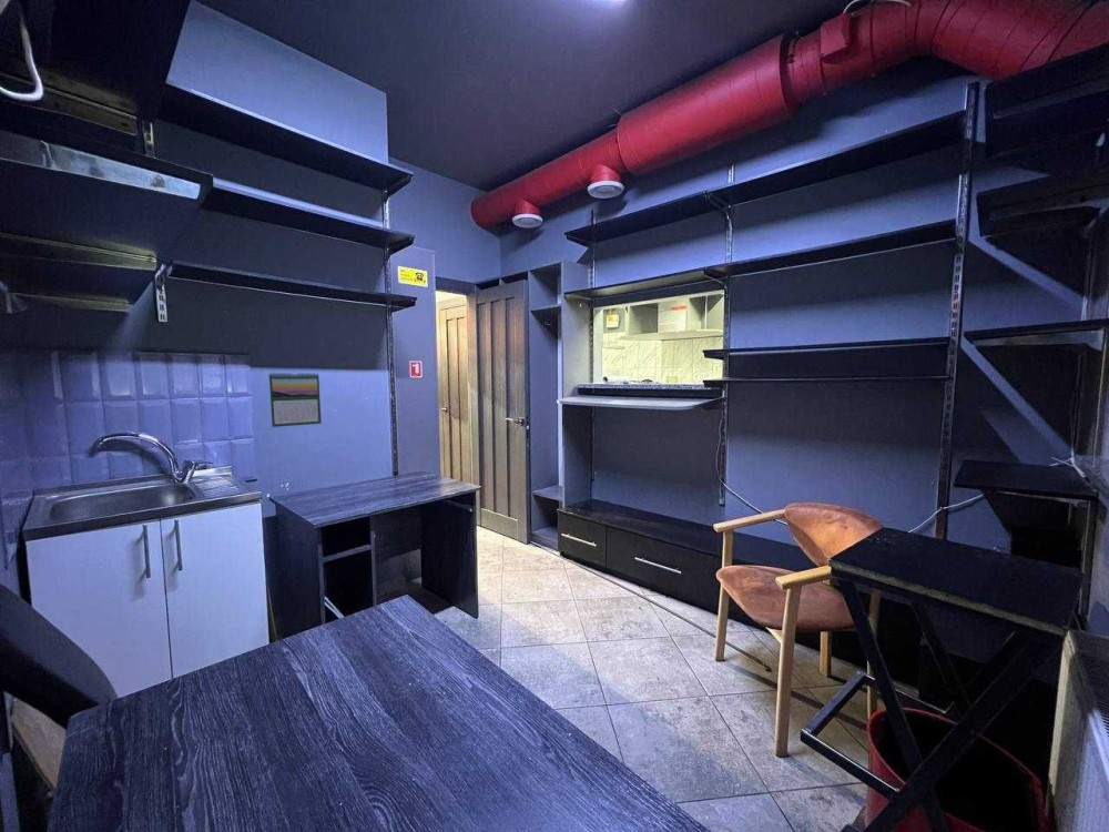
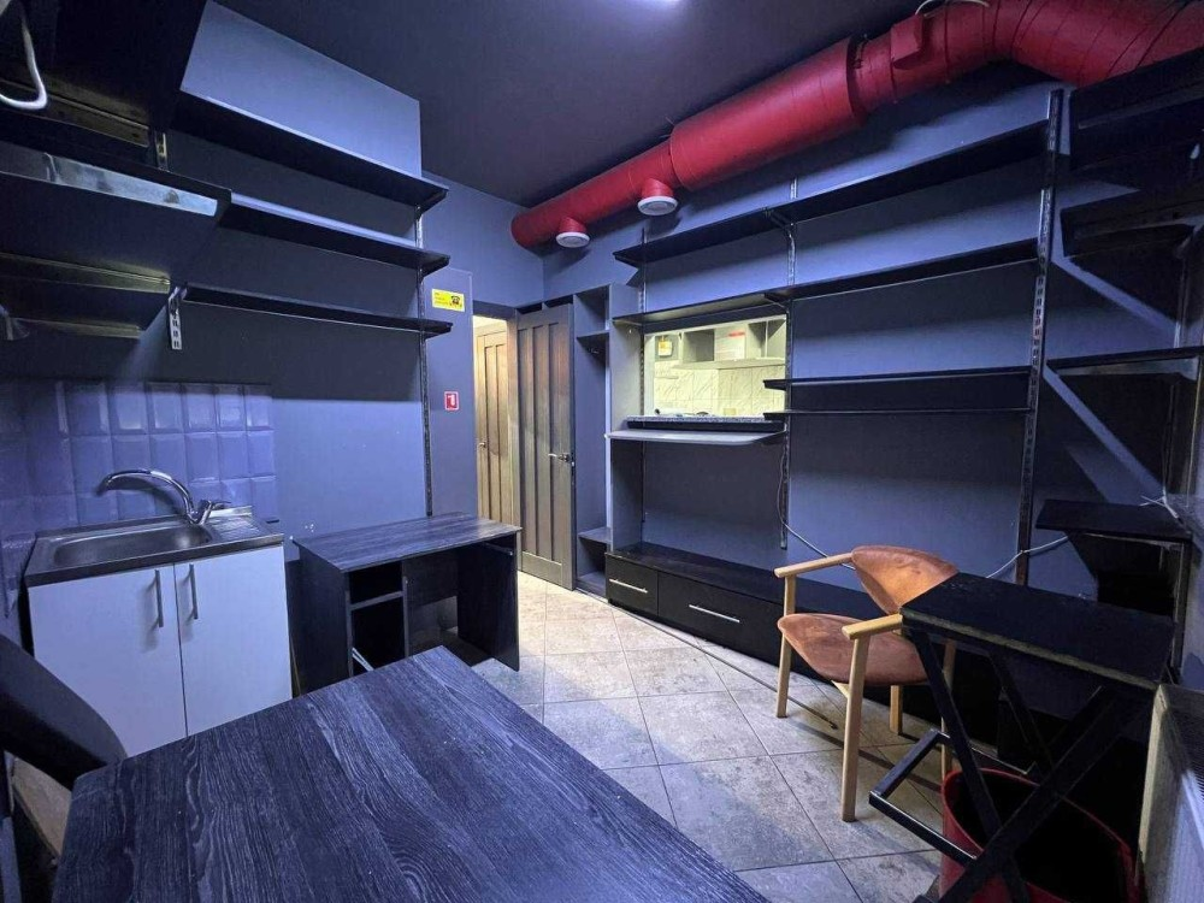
- calendar (295, 398)
